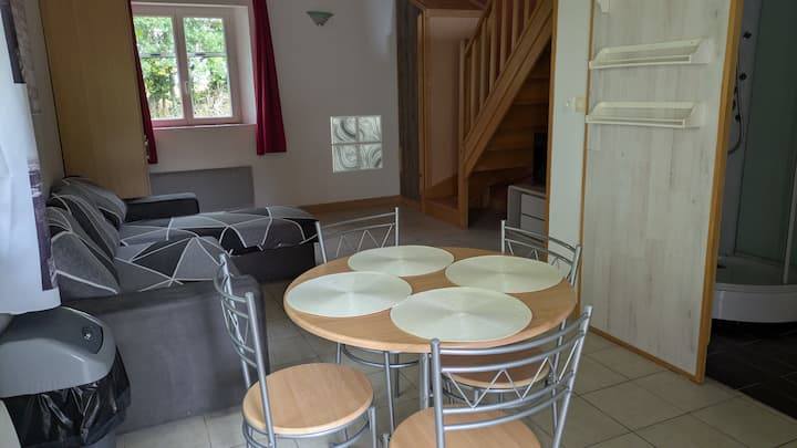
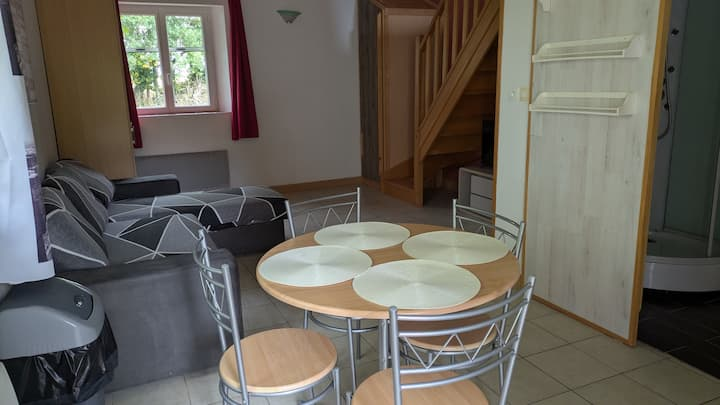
- wall art (356, 144)
